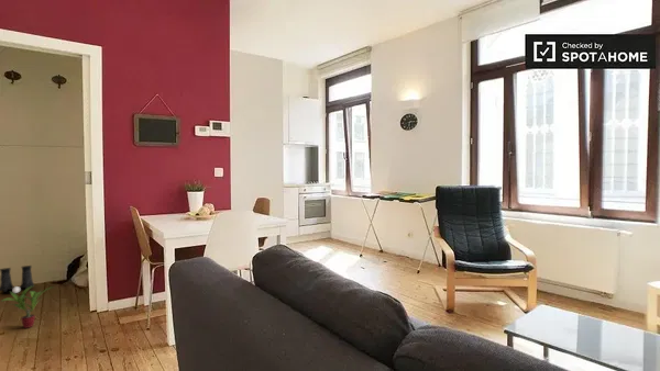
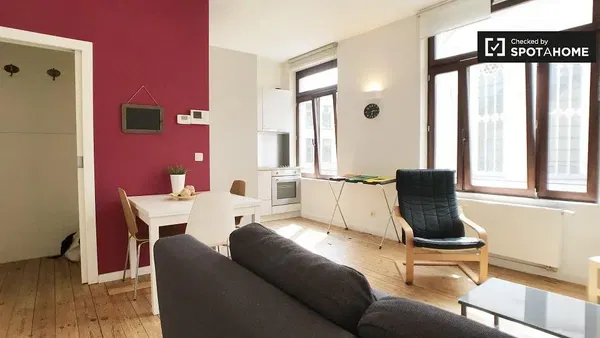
- boots (22, 277)
- potted plant (29, 308)
